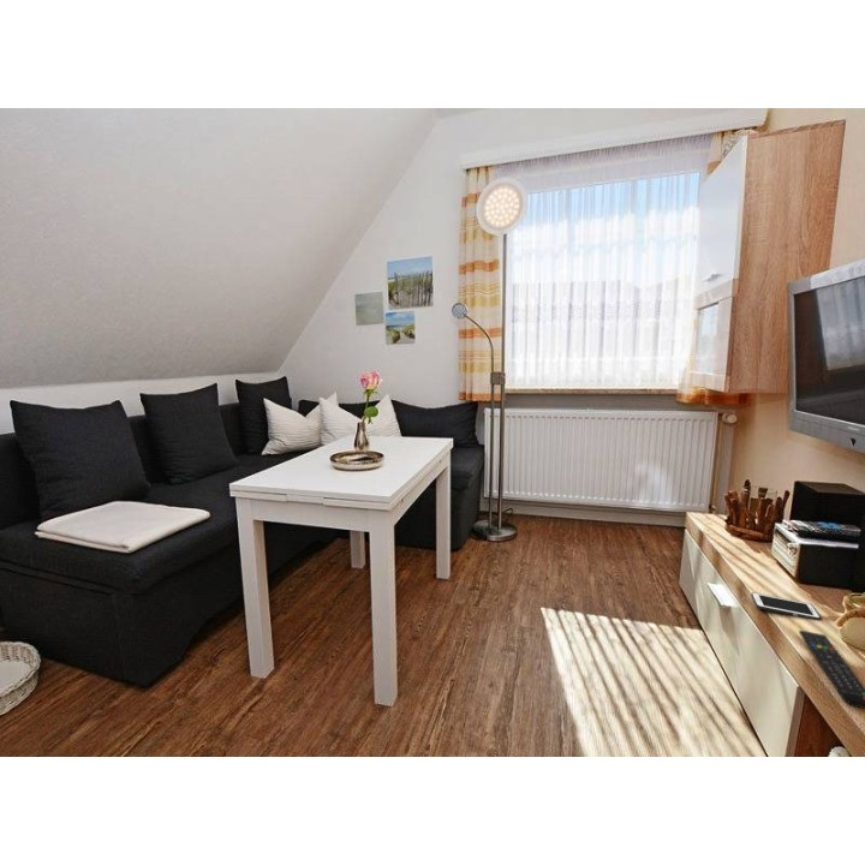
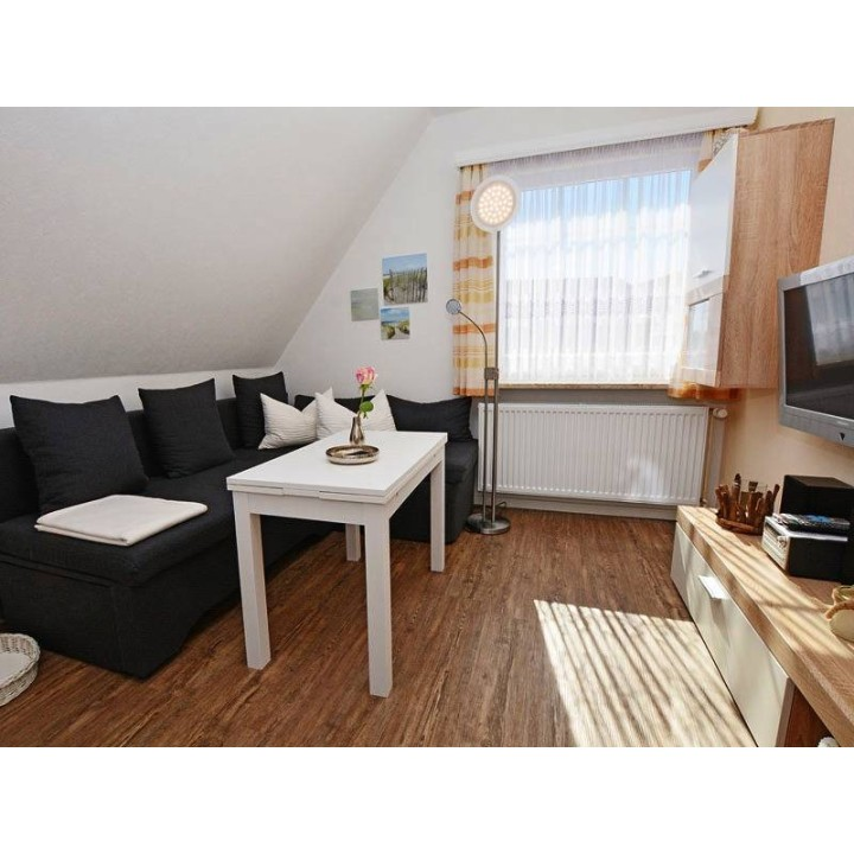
- cell phone (783, 606)
- remote control (834, 666)
